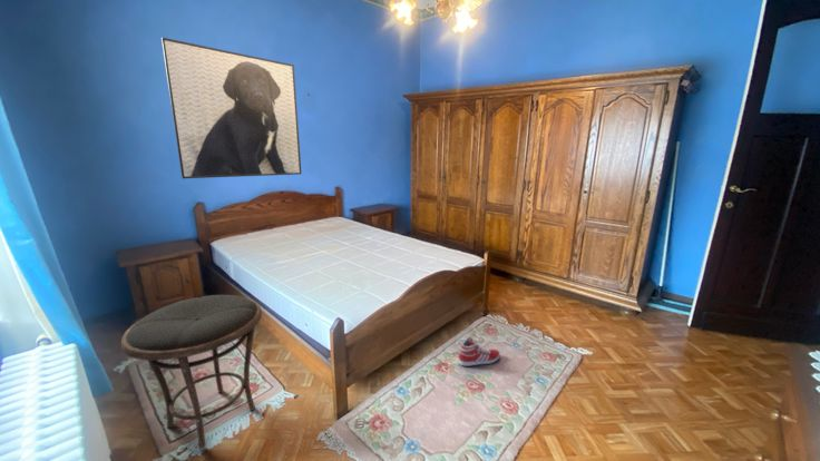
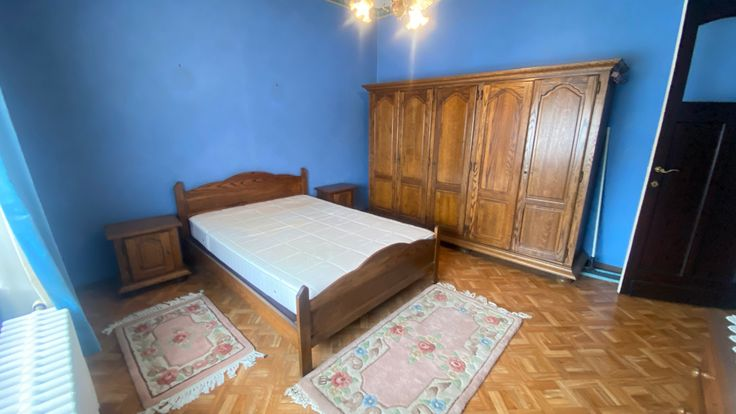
- sneaker (479, 349)
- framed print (242, 117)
- side table (204, 363)
